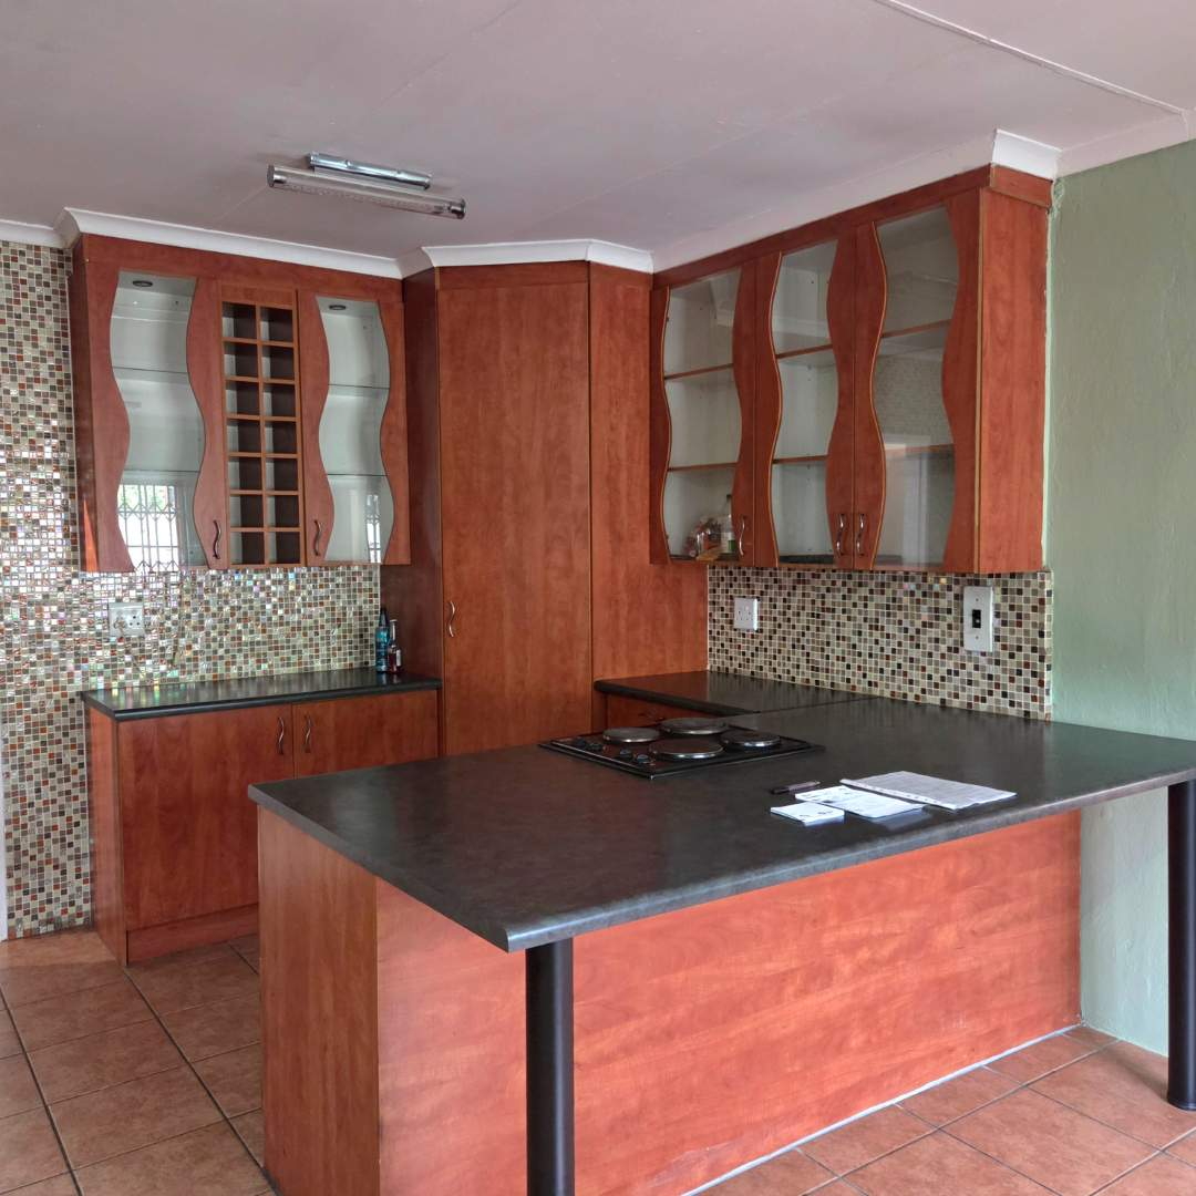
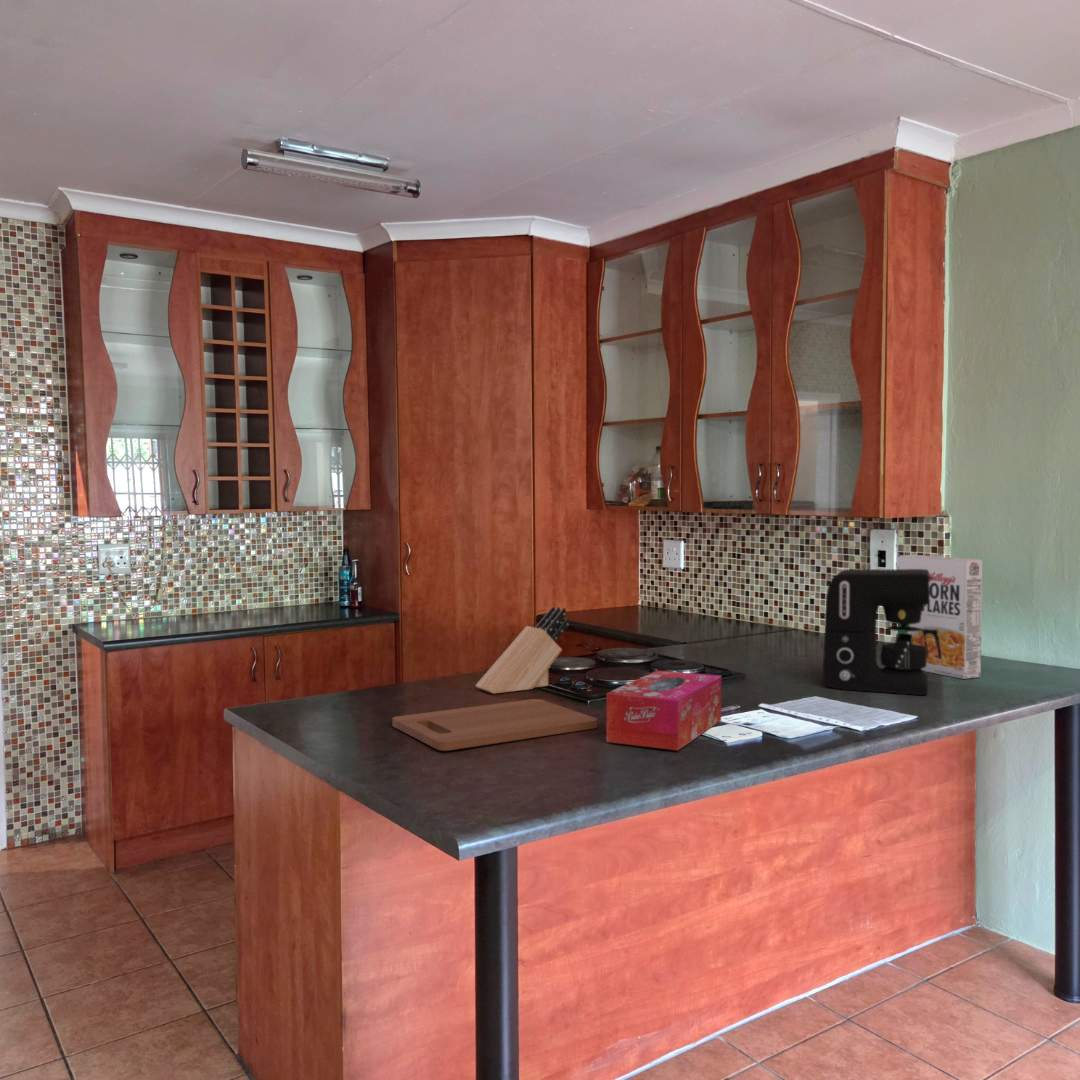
+ coffee maker (886, 629)
+ cutting board (494, 722)
+ tissue box (666, 707)
+ knife block (525, 647)
+ cereal box (938, 614)
